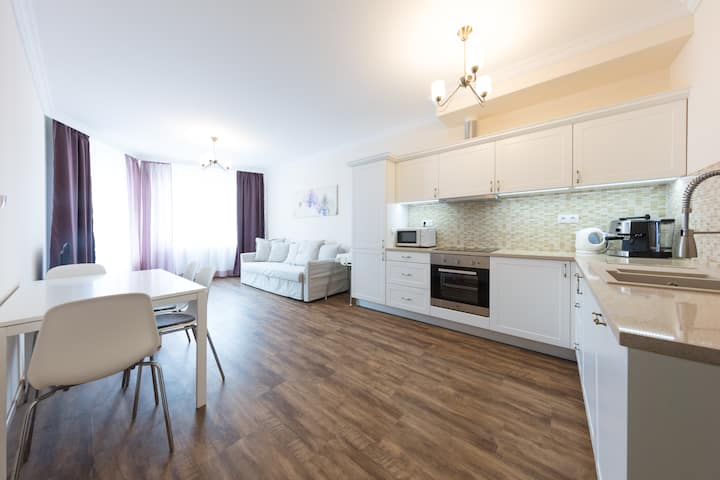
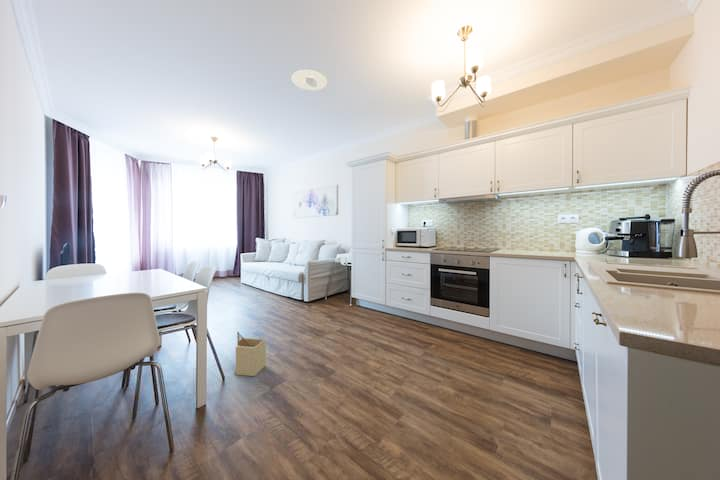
+ recessed light (309, 78)
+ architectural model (248, 350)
